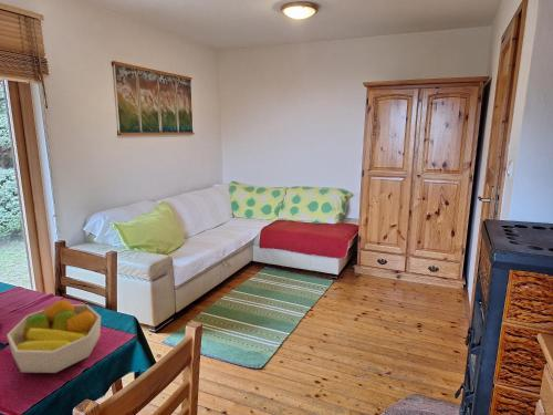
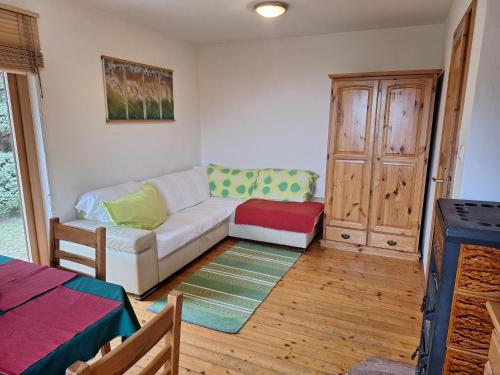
- fruit bowl (56, 332)
